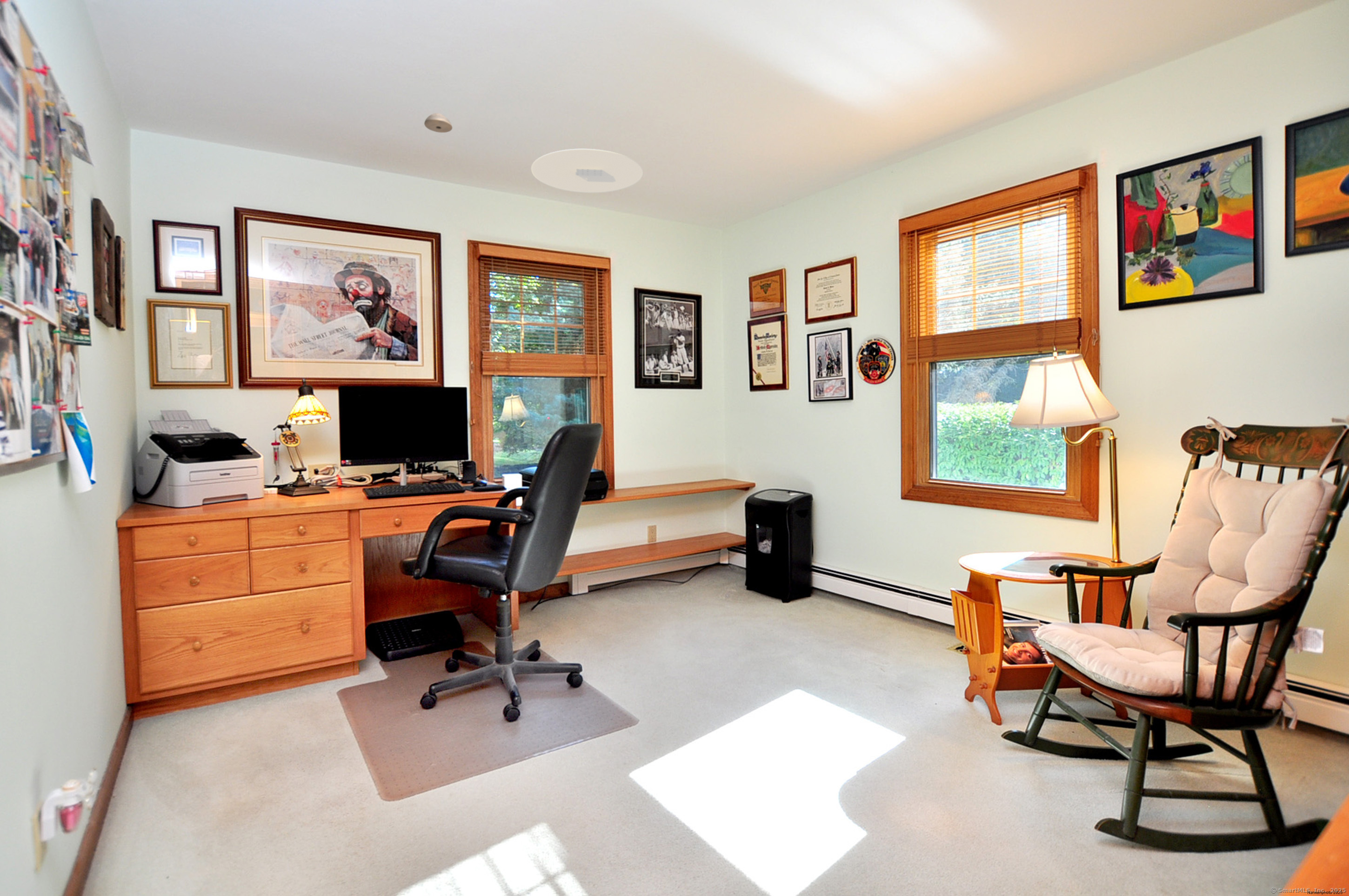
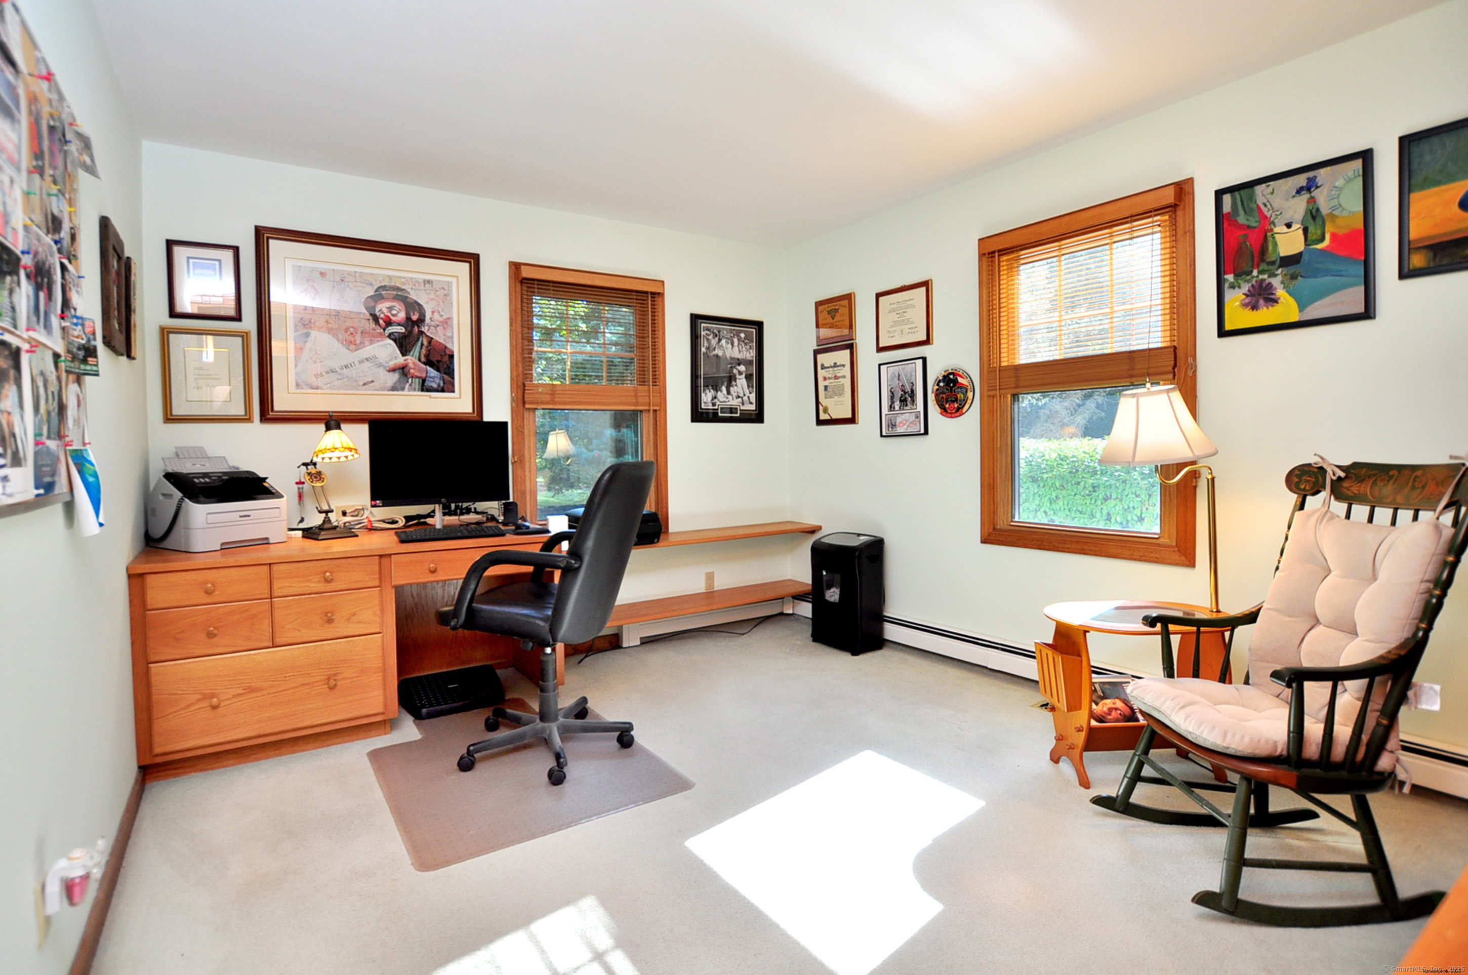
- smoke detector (438, 121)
- ceiling light (588, 167)
